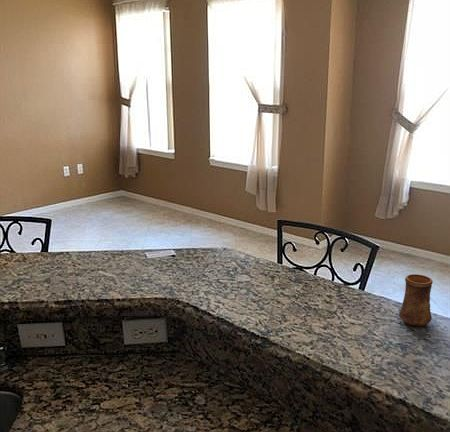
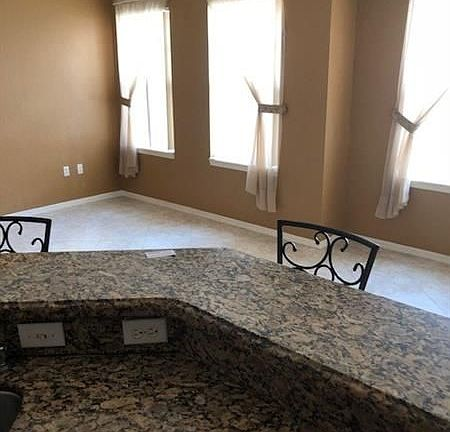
- cup (416, 300)
